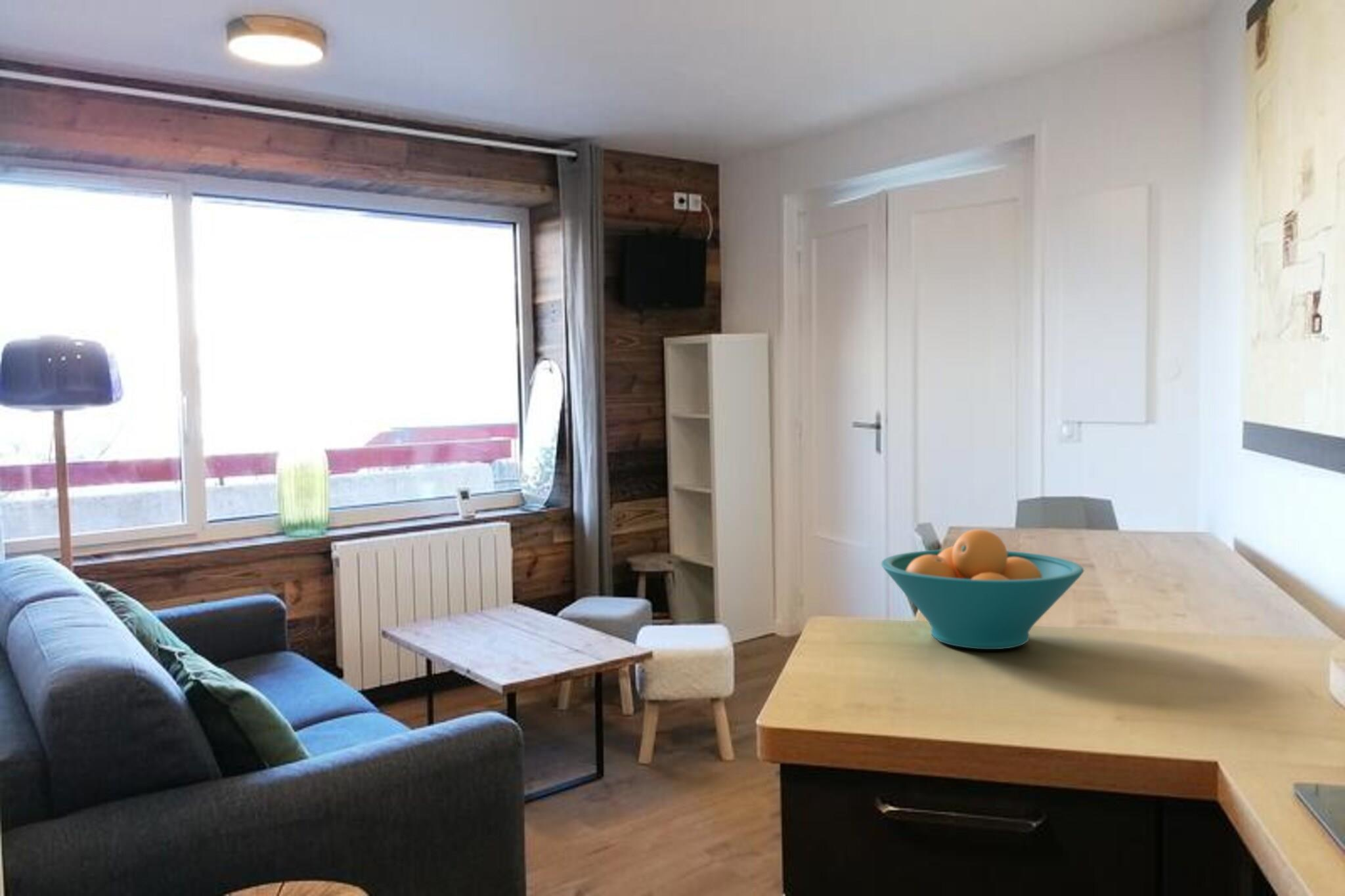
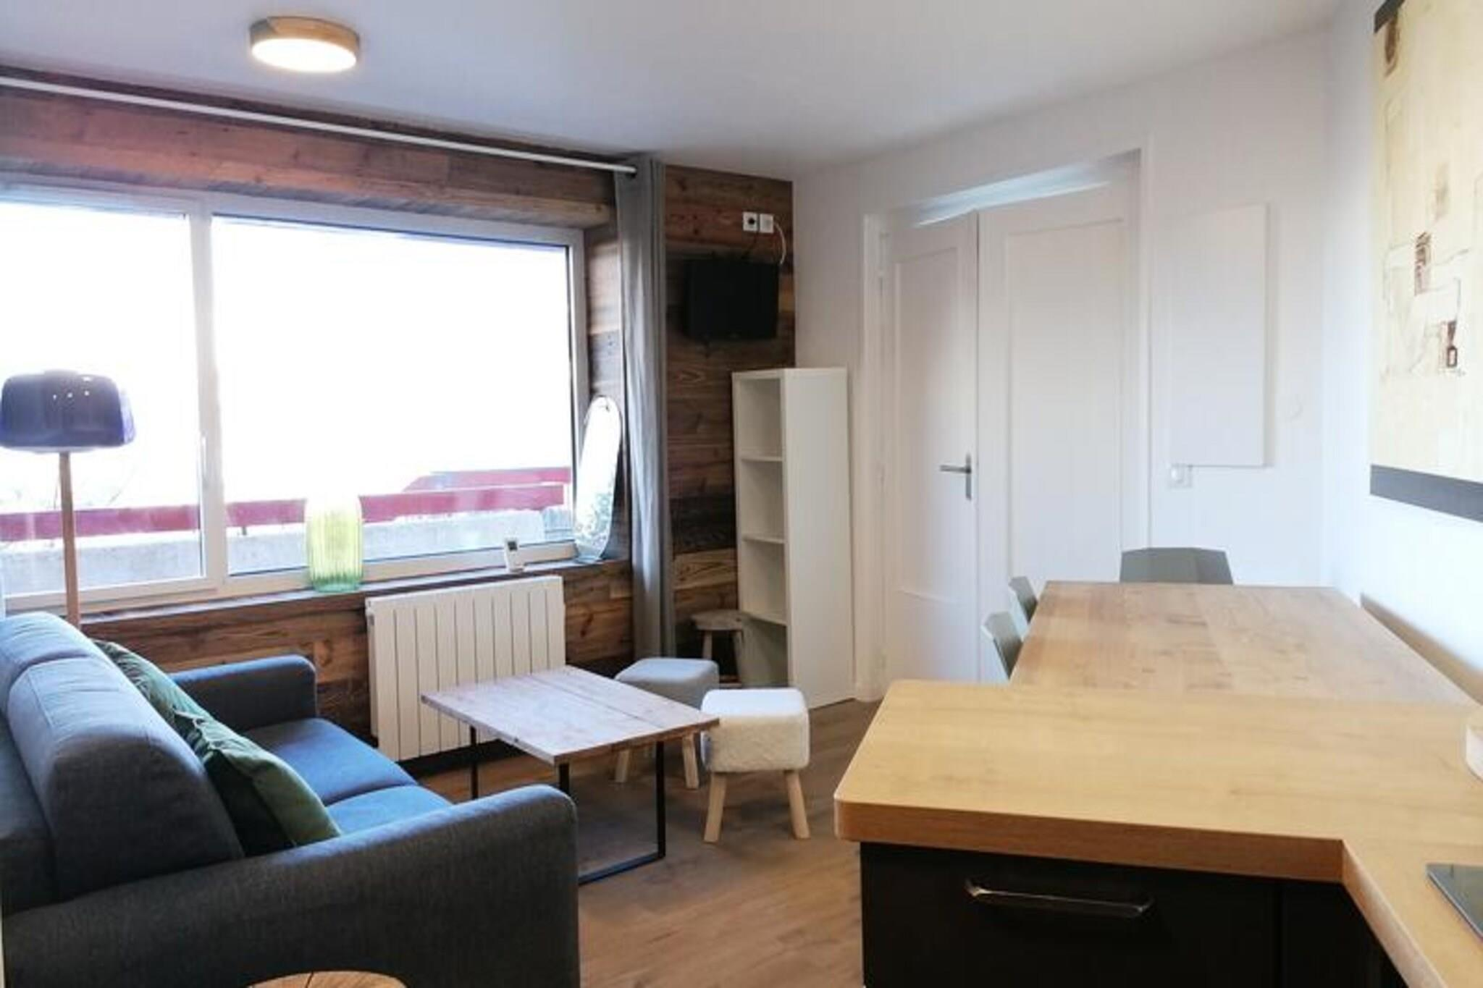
- fruit bowl (979, 584)
